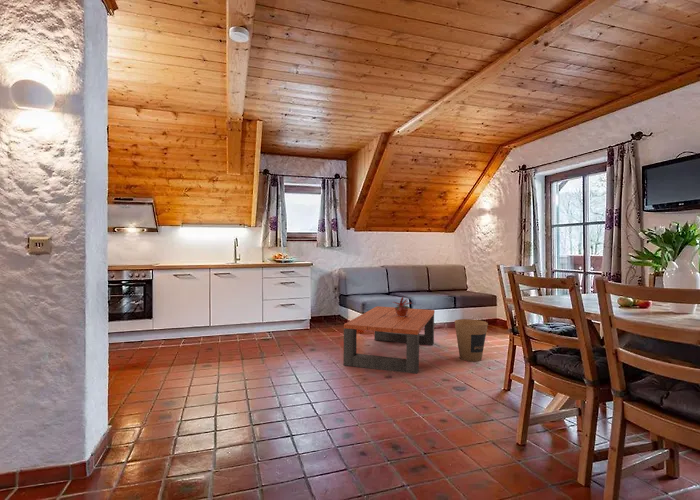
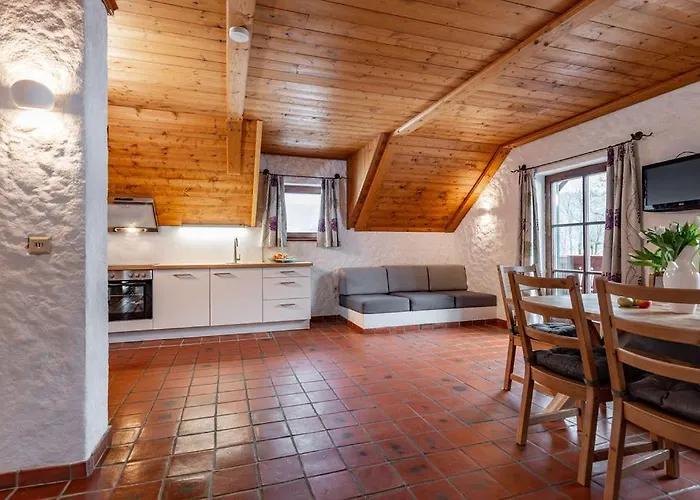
- coffee table (393, 334)
- potted plant (401, 305)
- trash can (470, 340)
